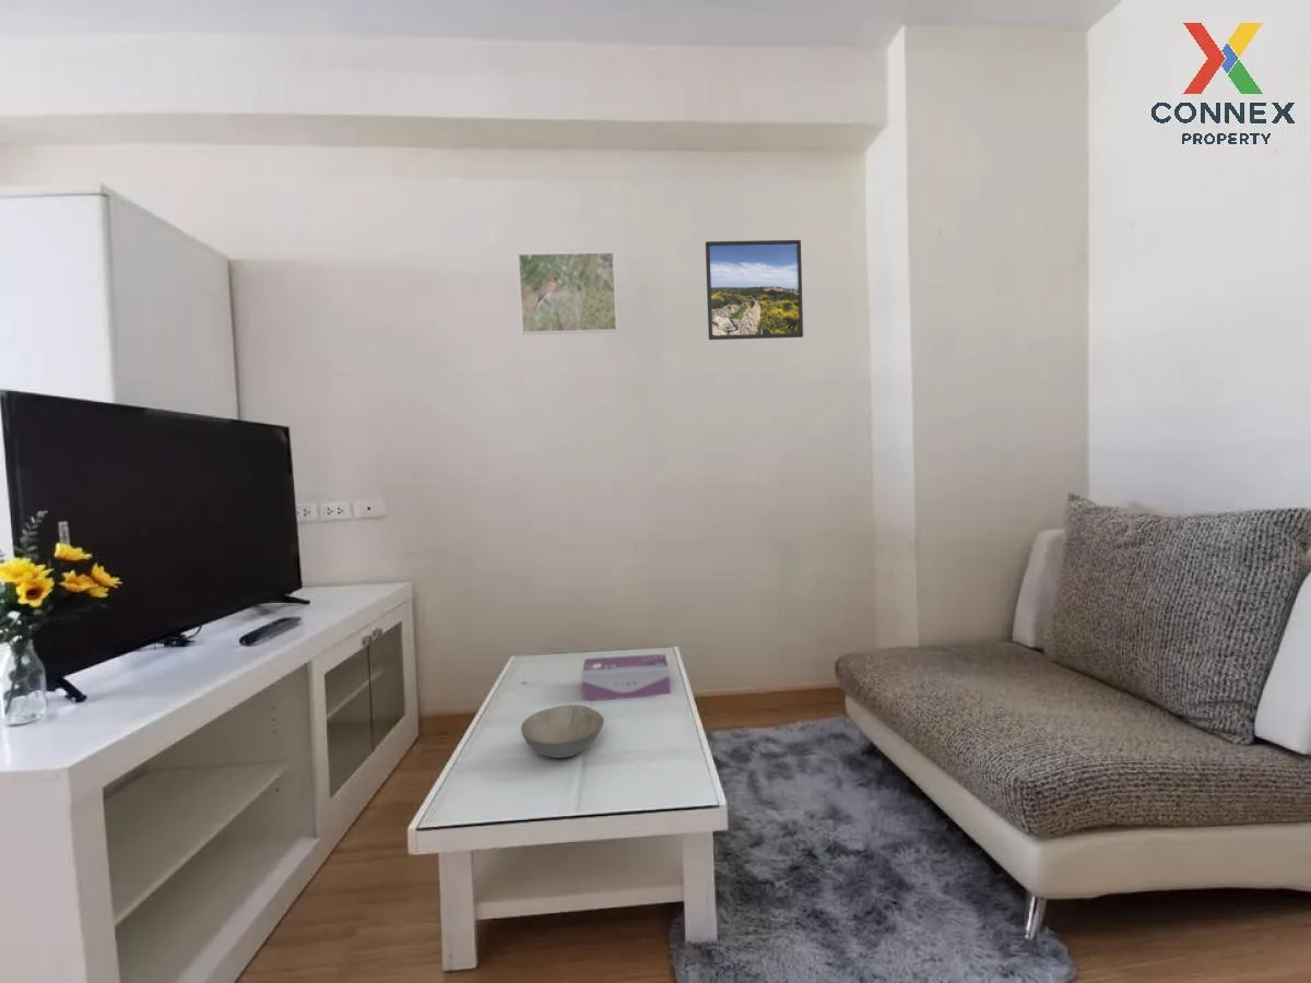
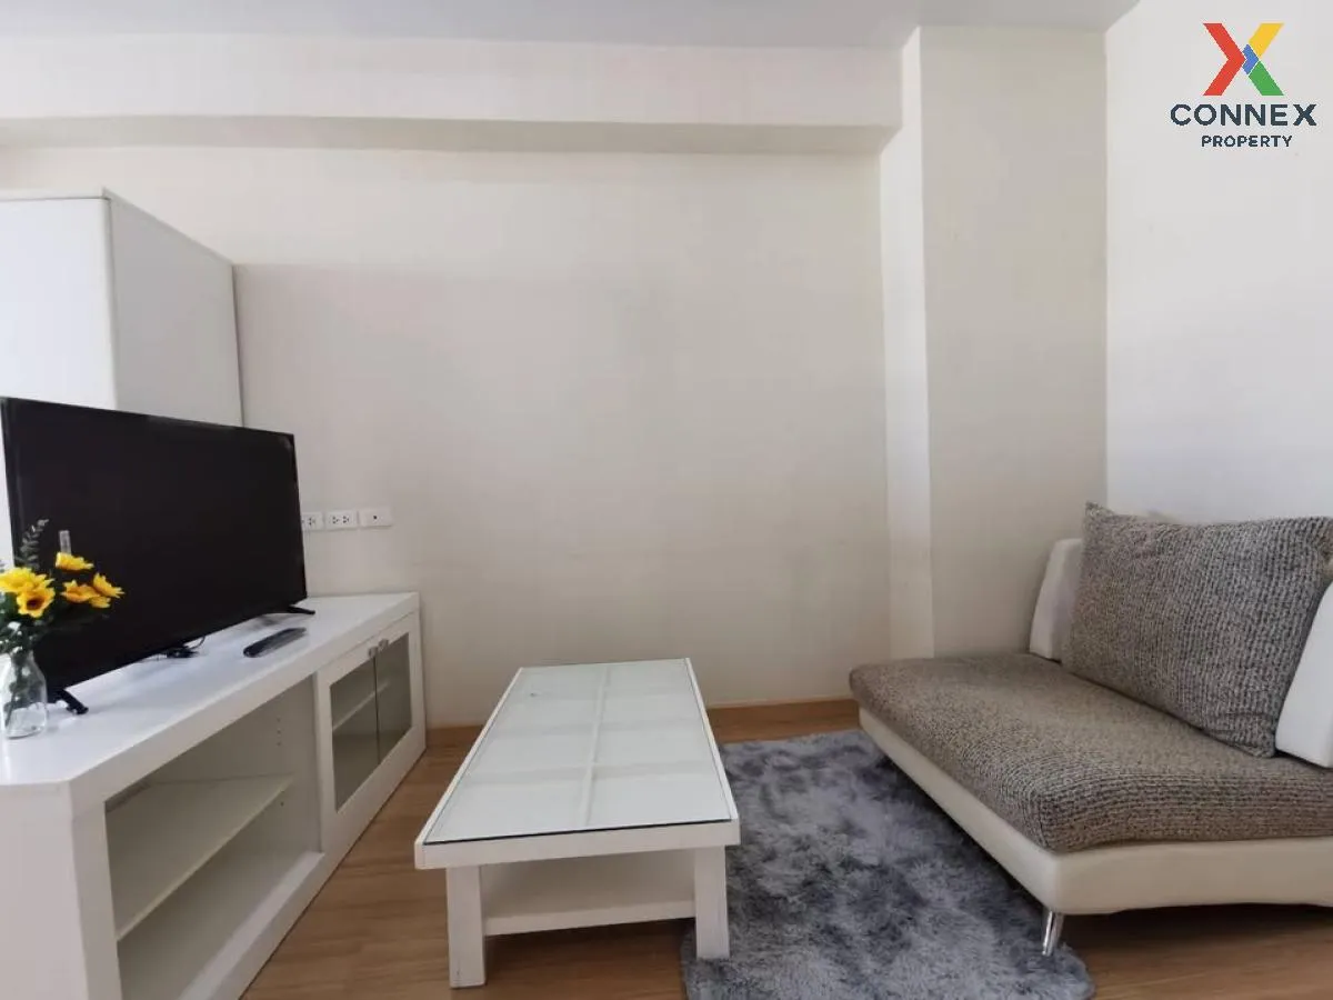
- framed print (754, 289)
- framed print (568, 293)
- tissue box (625, 675)
- soup bowl (563, 736)
